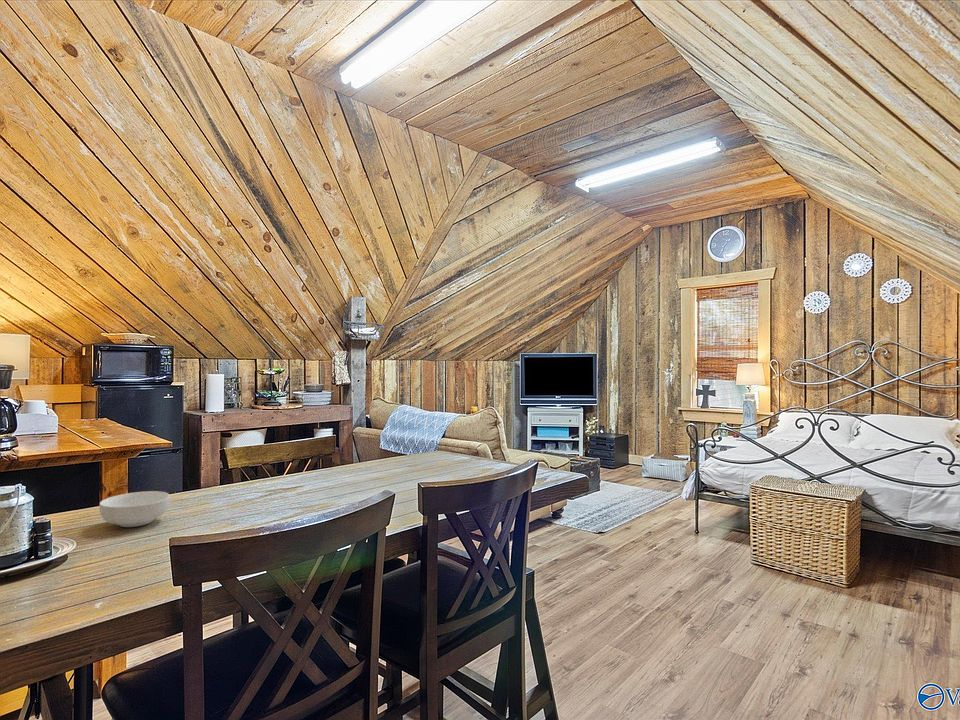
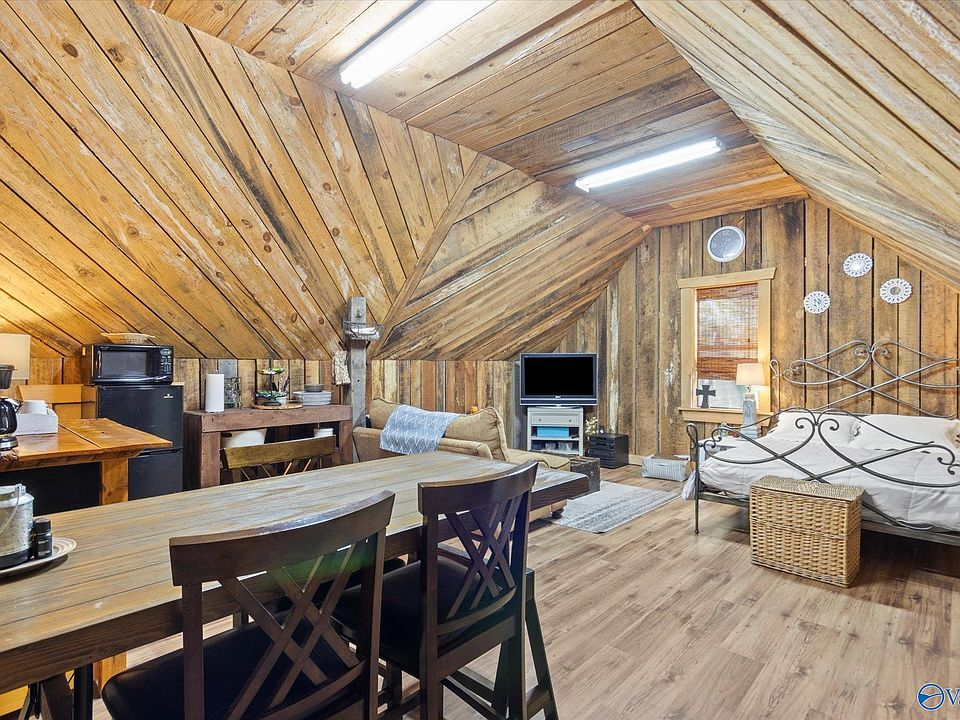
- cereal bowl (135, 510)
